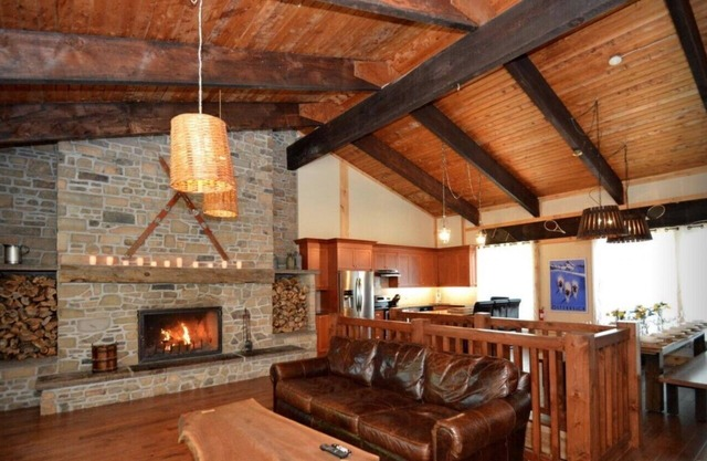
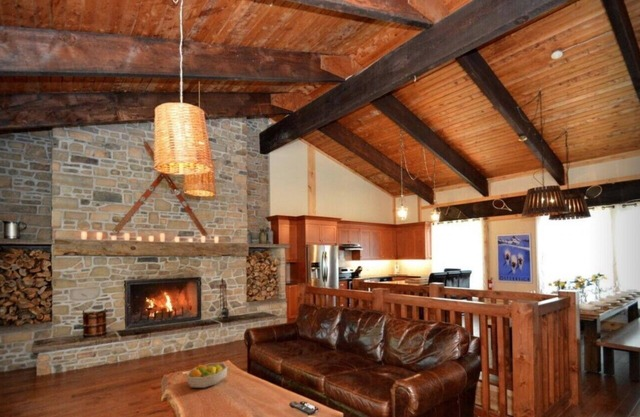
+ fruit bowl (207, 373)
